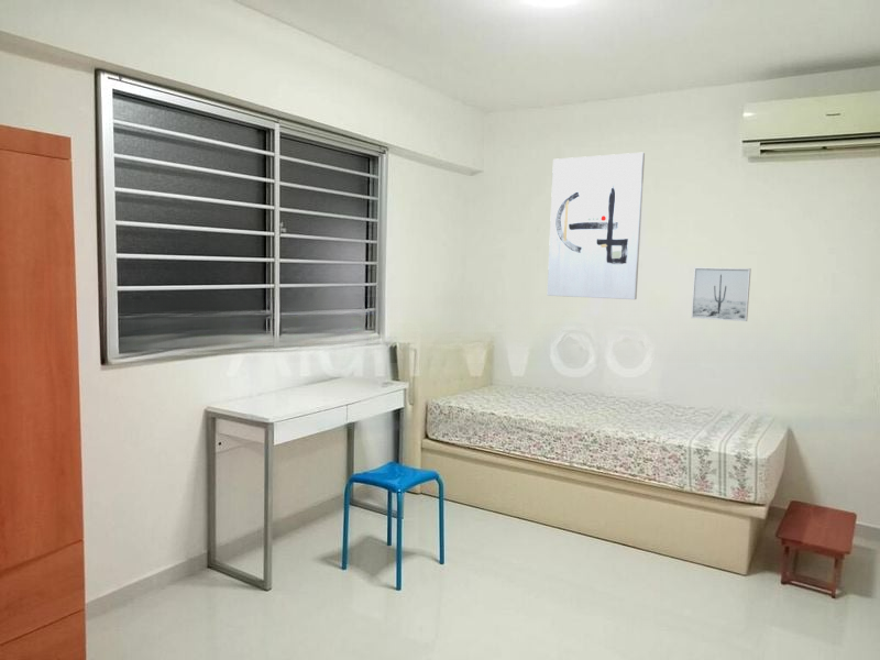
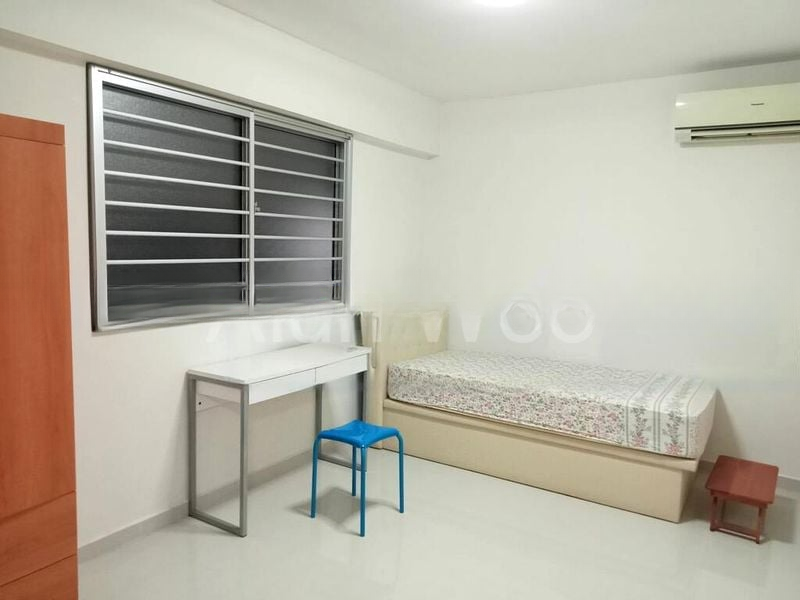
- wall art (593, 227)
- wall art (719, 294)
